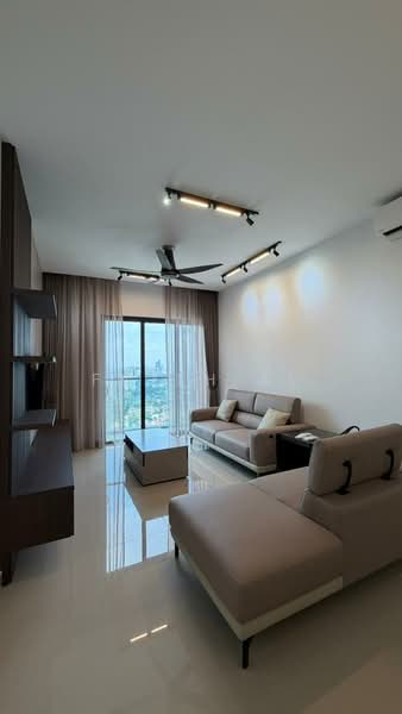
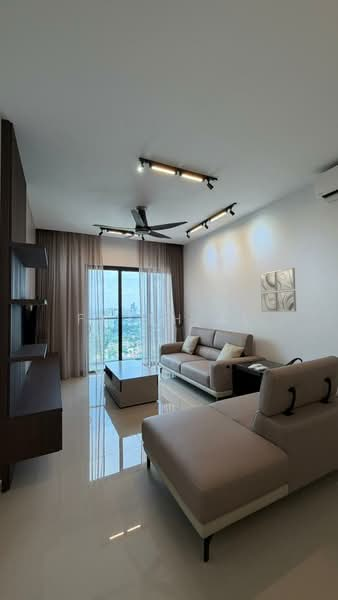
+ wall art (276, 290)
